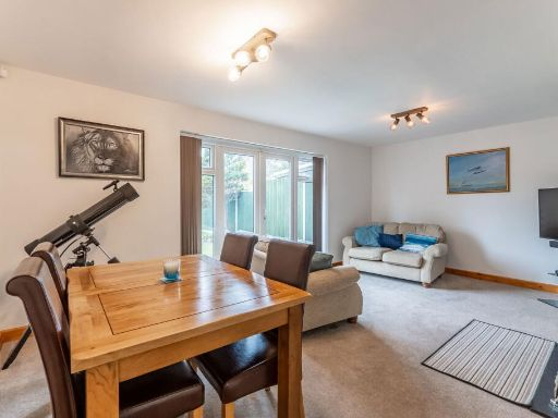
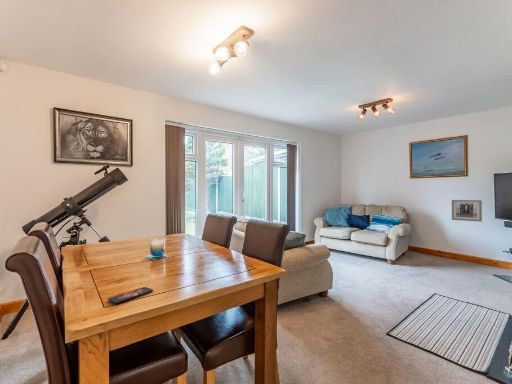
+ wall art (466, 210)
+ smartphone (131, 294)
